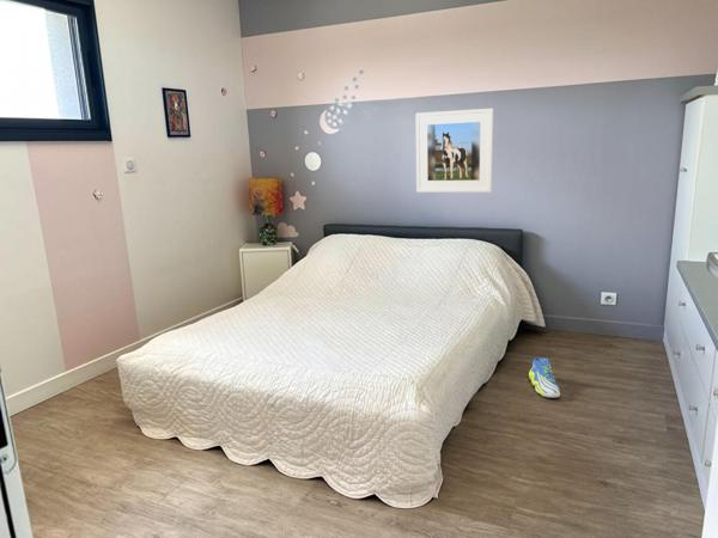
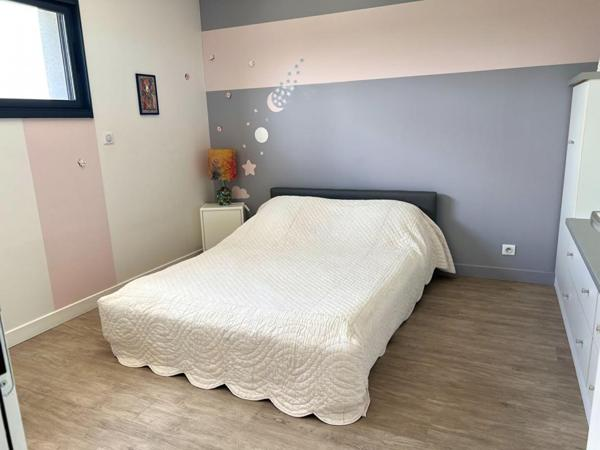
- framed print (452, 152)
- sneaker (543, 374)
